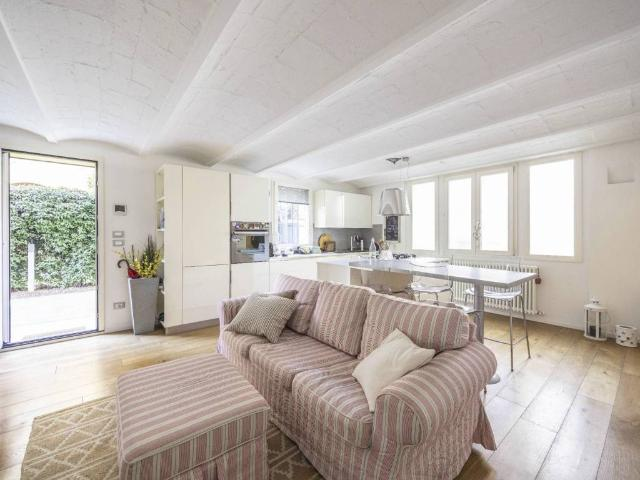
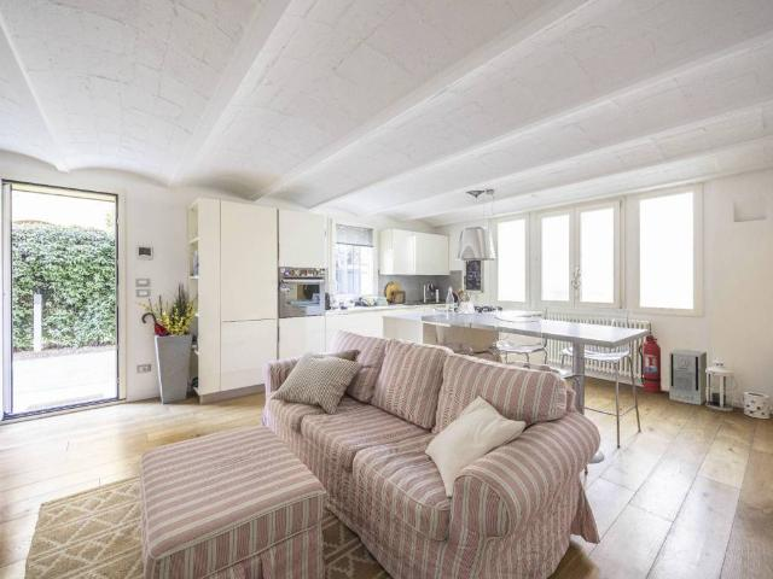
+ fire extinguisher (649, 364)
+ air purifier (687, 375)
